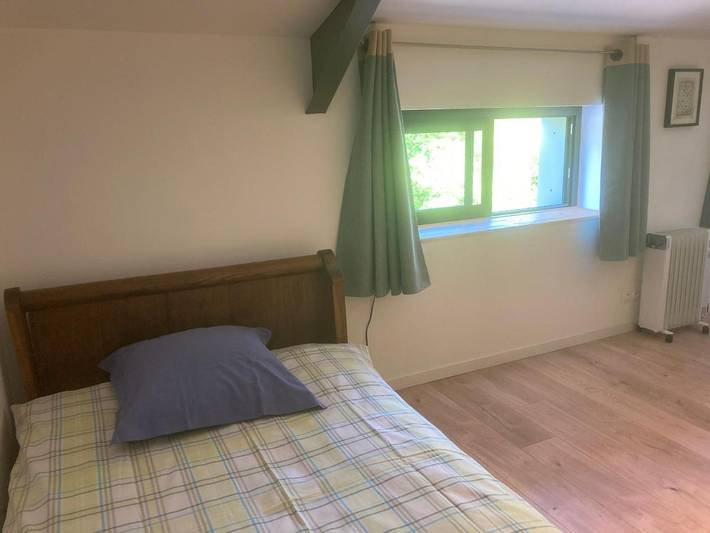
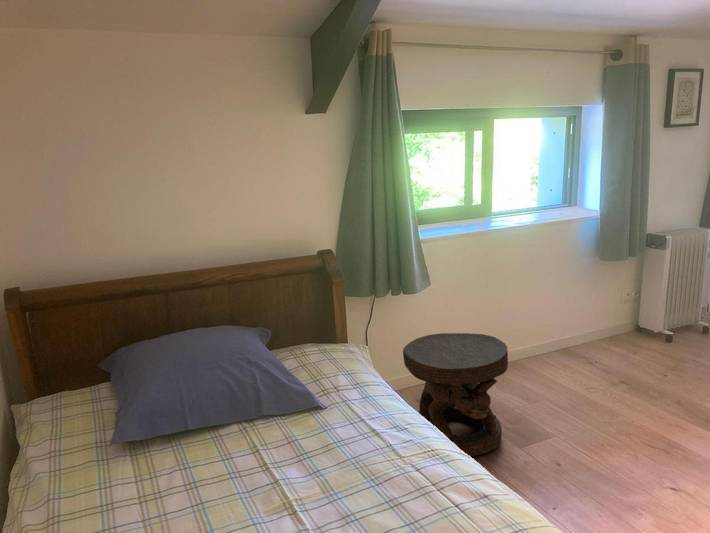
+ side table (457, 390)
